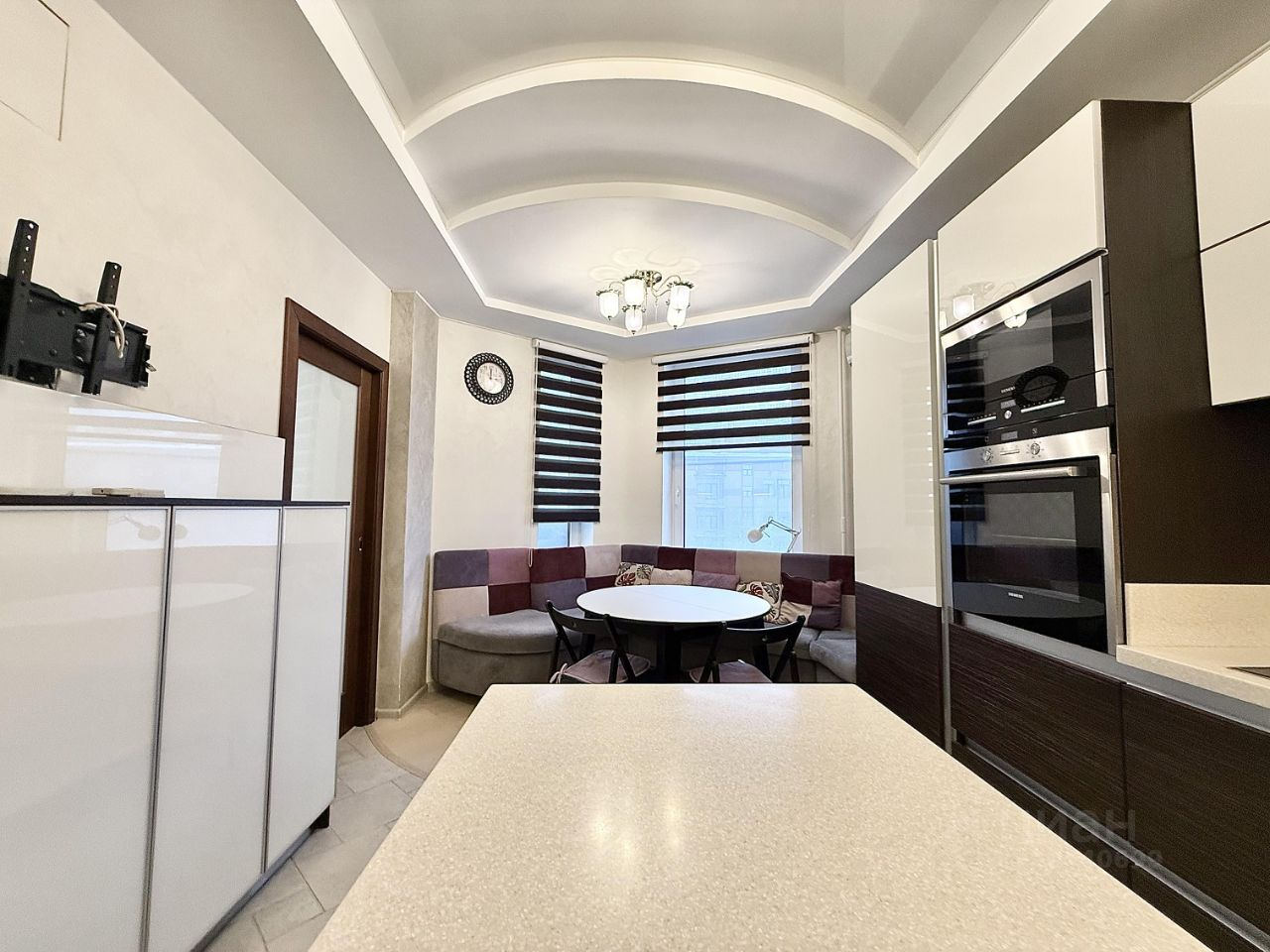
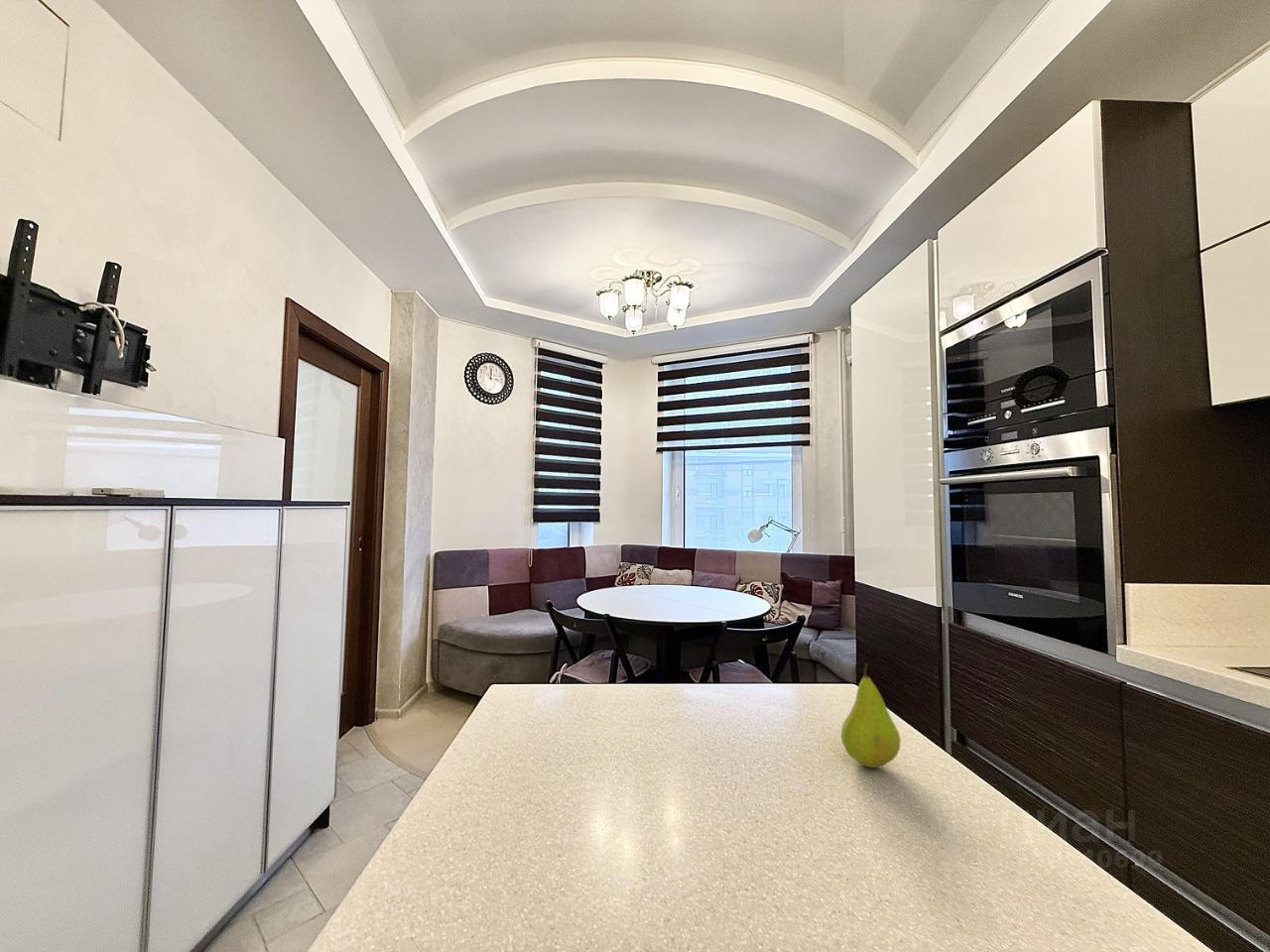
+ fruit (868, 712)
